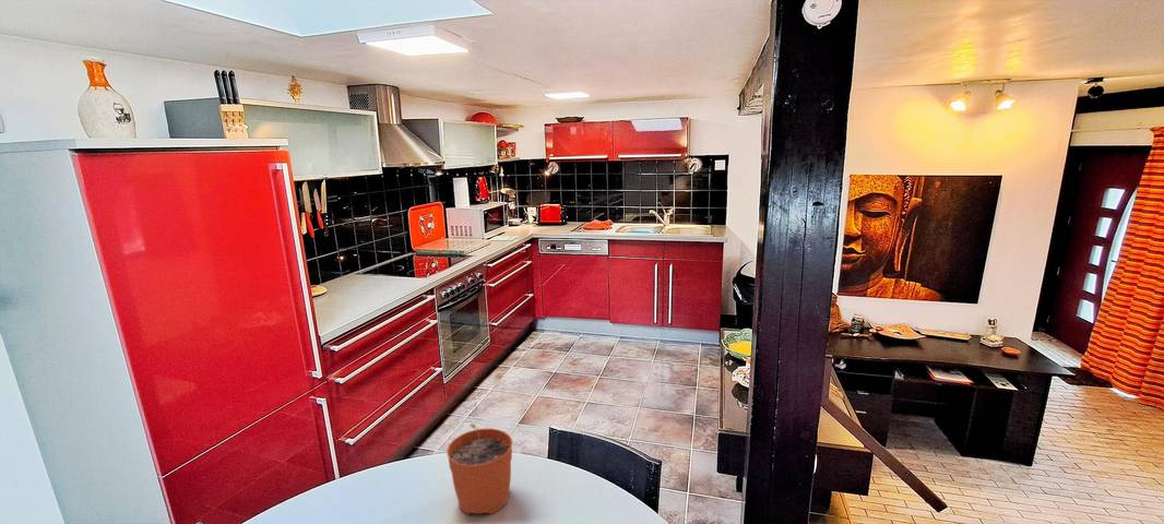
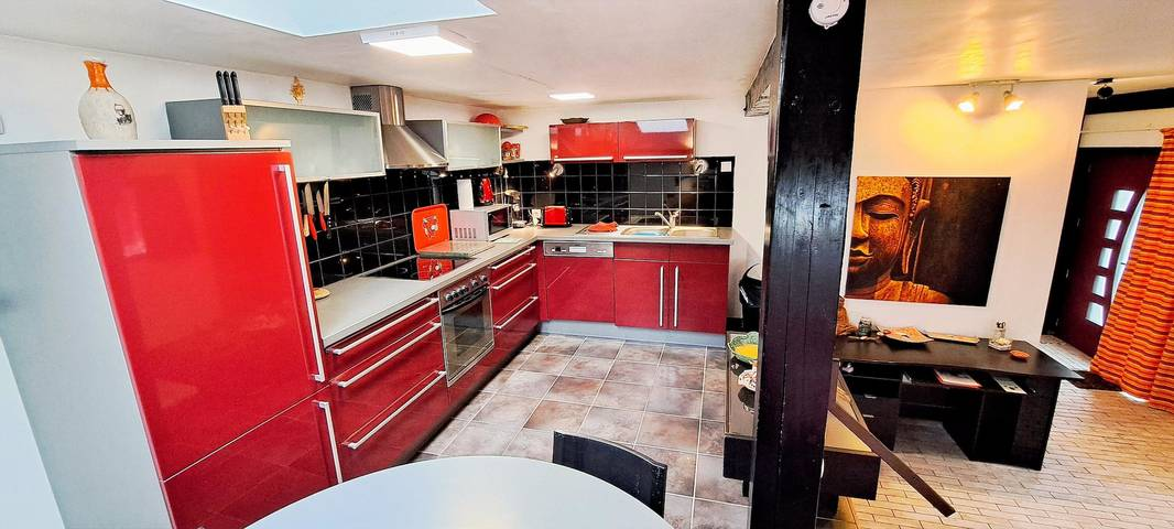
- plant pot (480, 458)
